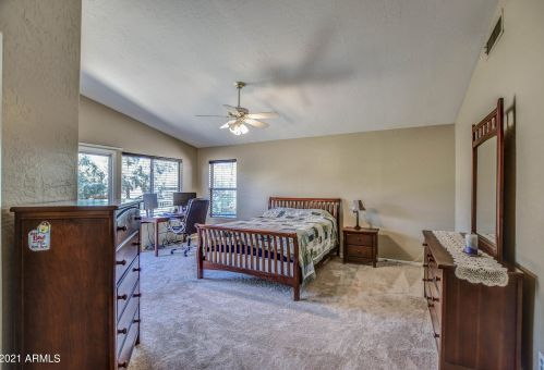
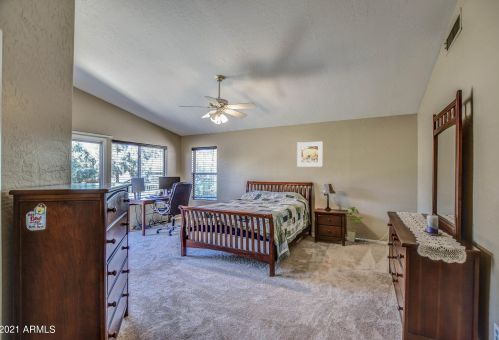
+ house plant (354, 223)
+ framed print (309, 154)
